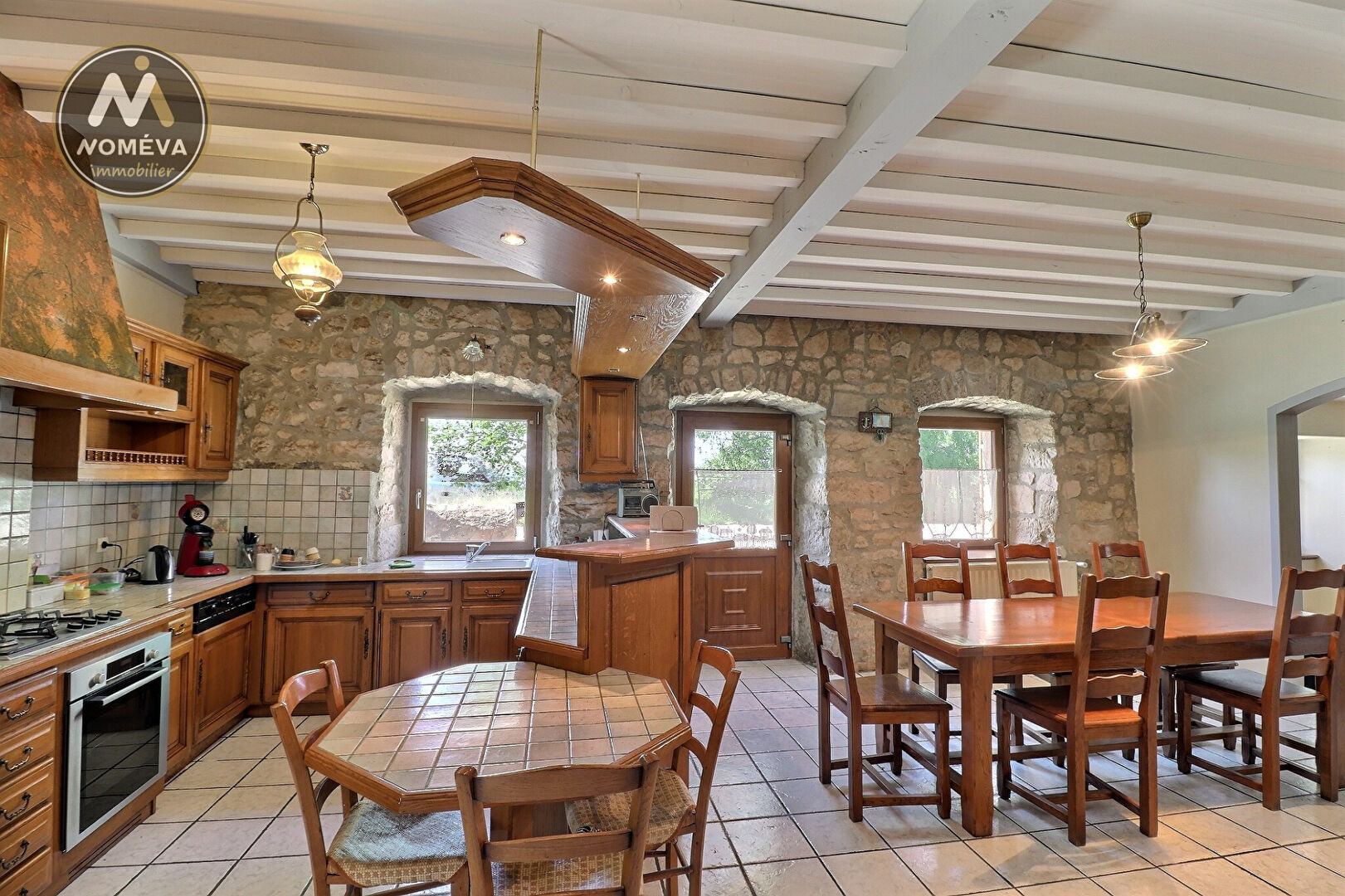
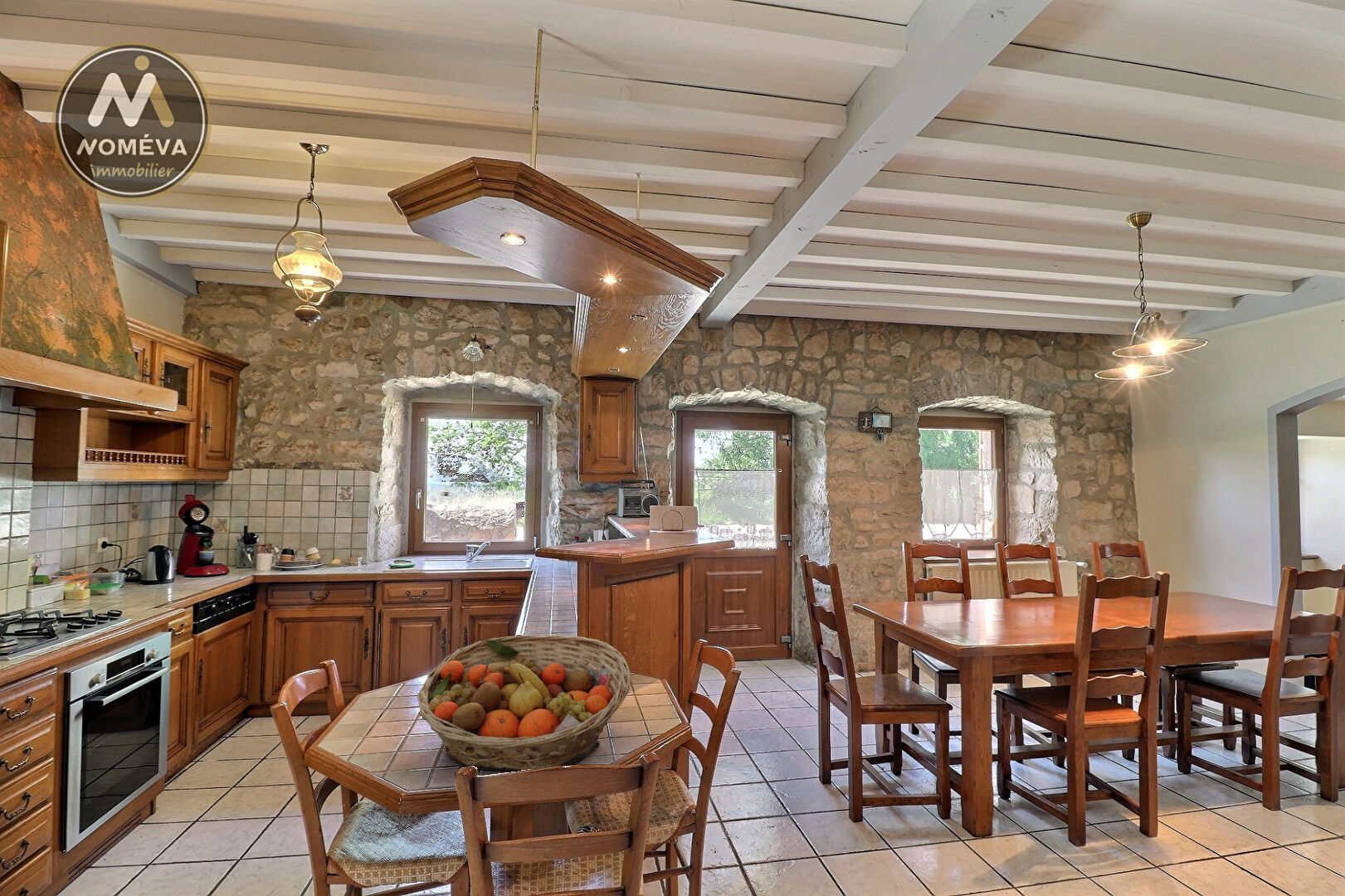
+ fruit basket (526, 697)
